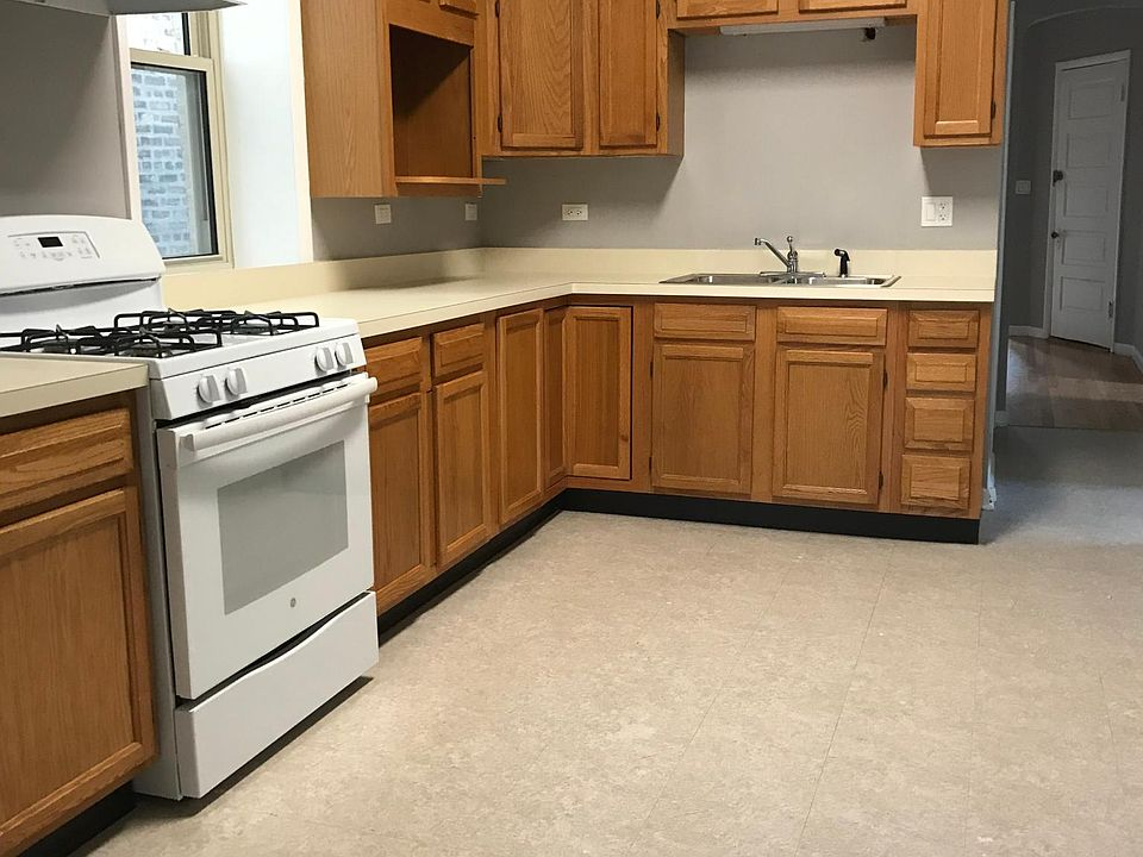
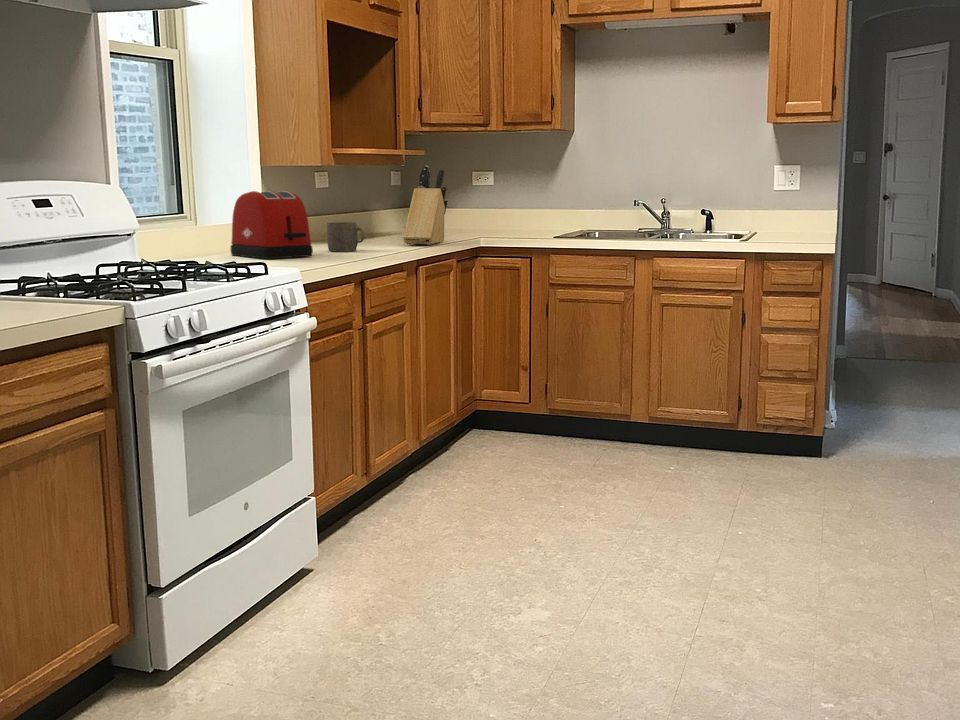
+ toaster (269, 223)
+ knife block (426, 204)
+ mug (346, 236)
